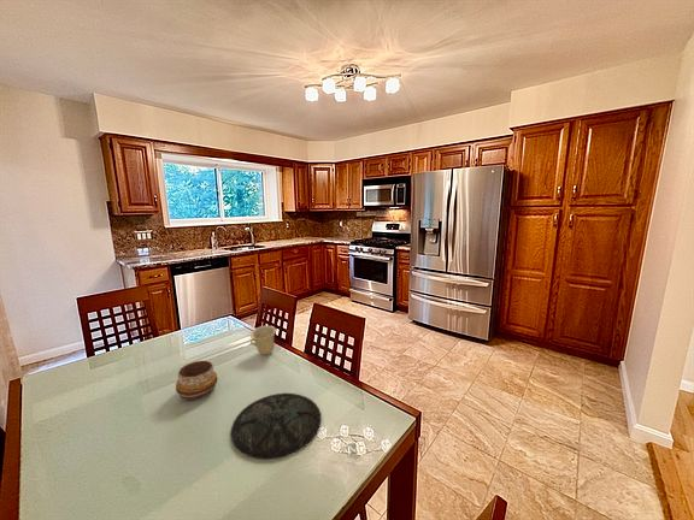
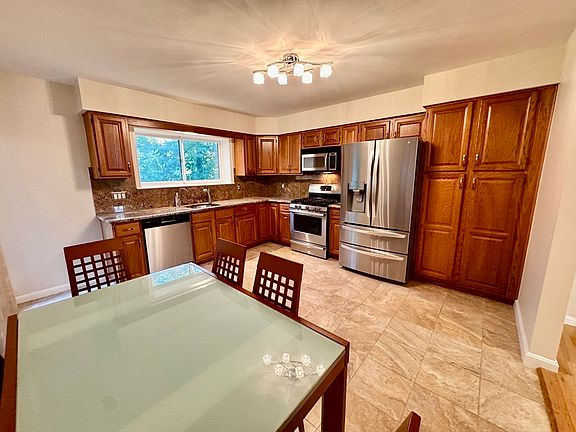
- plate (277, 416)
- cup (263, 342)
- decorative bowl (196, 379)
